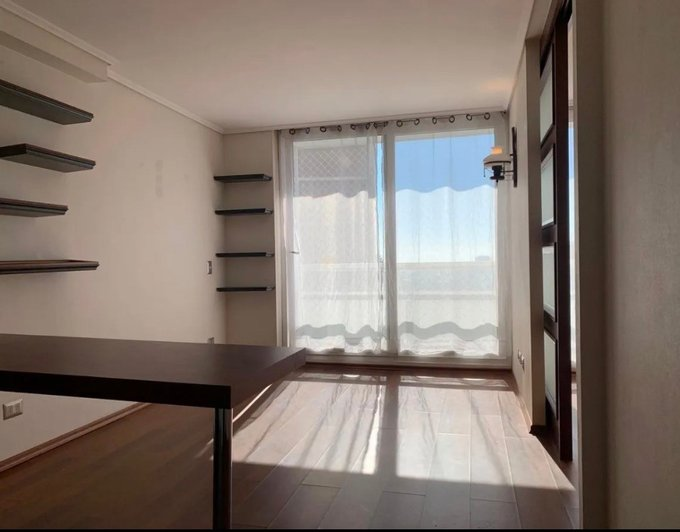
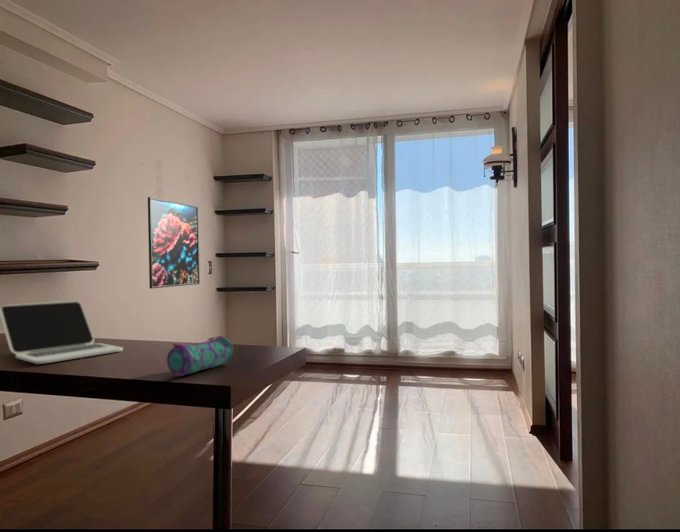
+ laptop (61, 328)
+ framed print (175, 244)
+ pencil case (201, 354)
